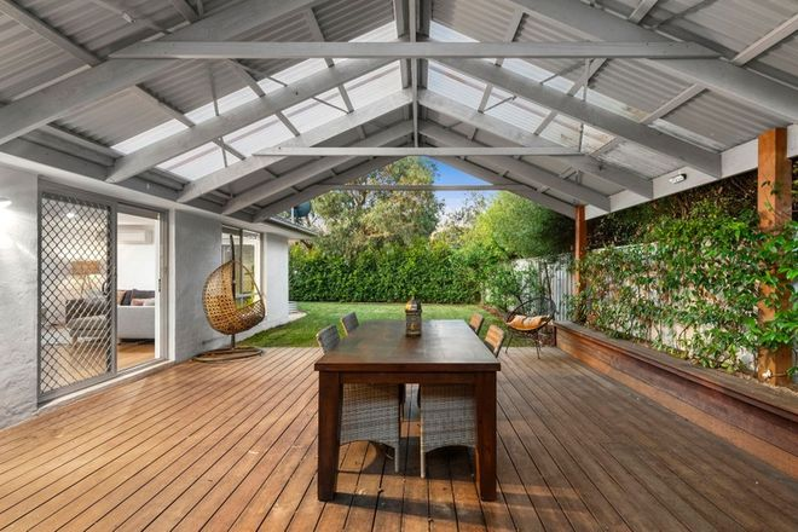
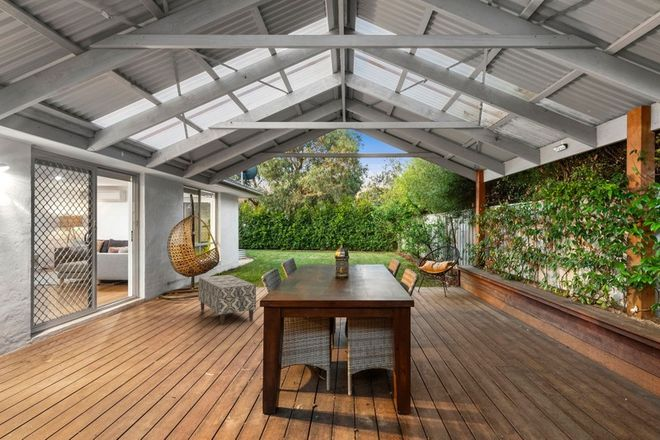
+ bench (225, 298)
